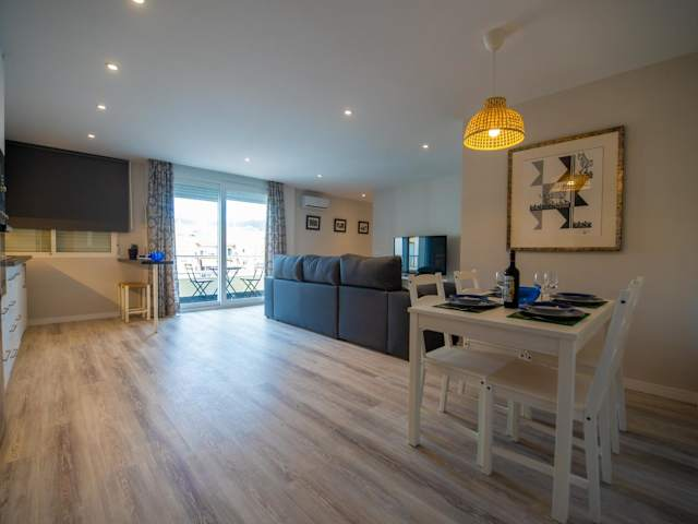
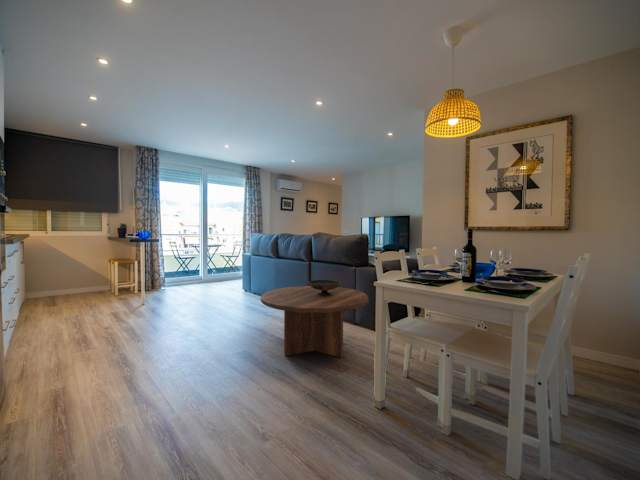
+ decorative bowl (324, 287)
+ coffee table (314, 322)
